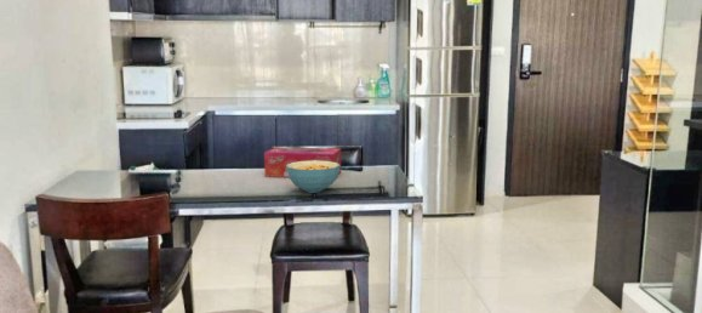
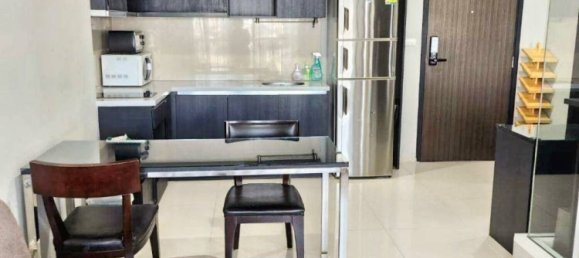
- tissue box (303, 160)
- cereal bowl (313, 177)
